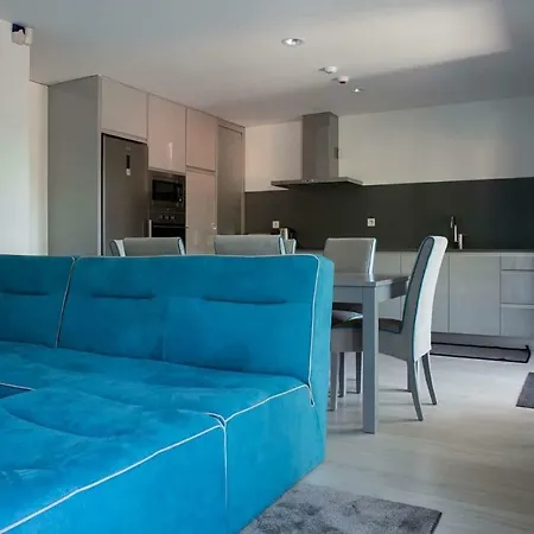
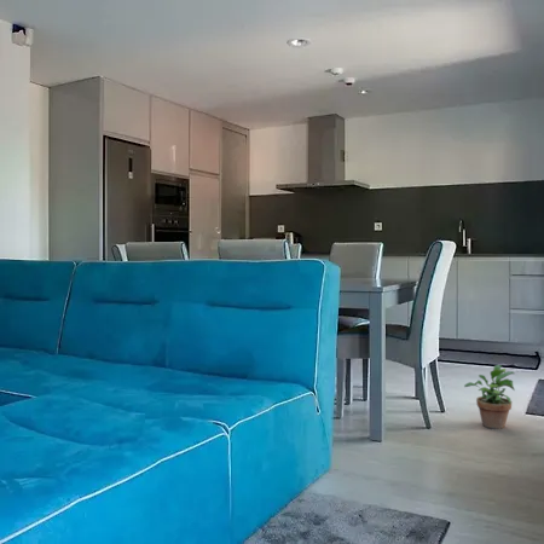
+ potted plant (491, 394)
